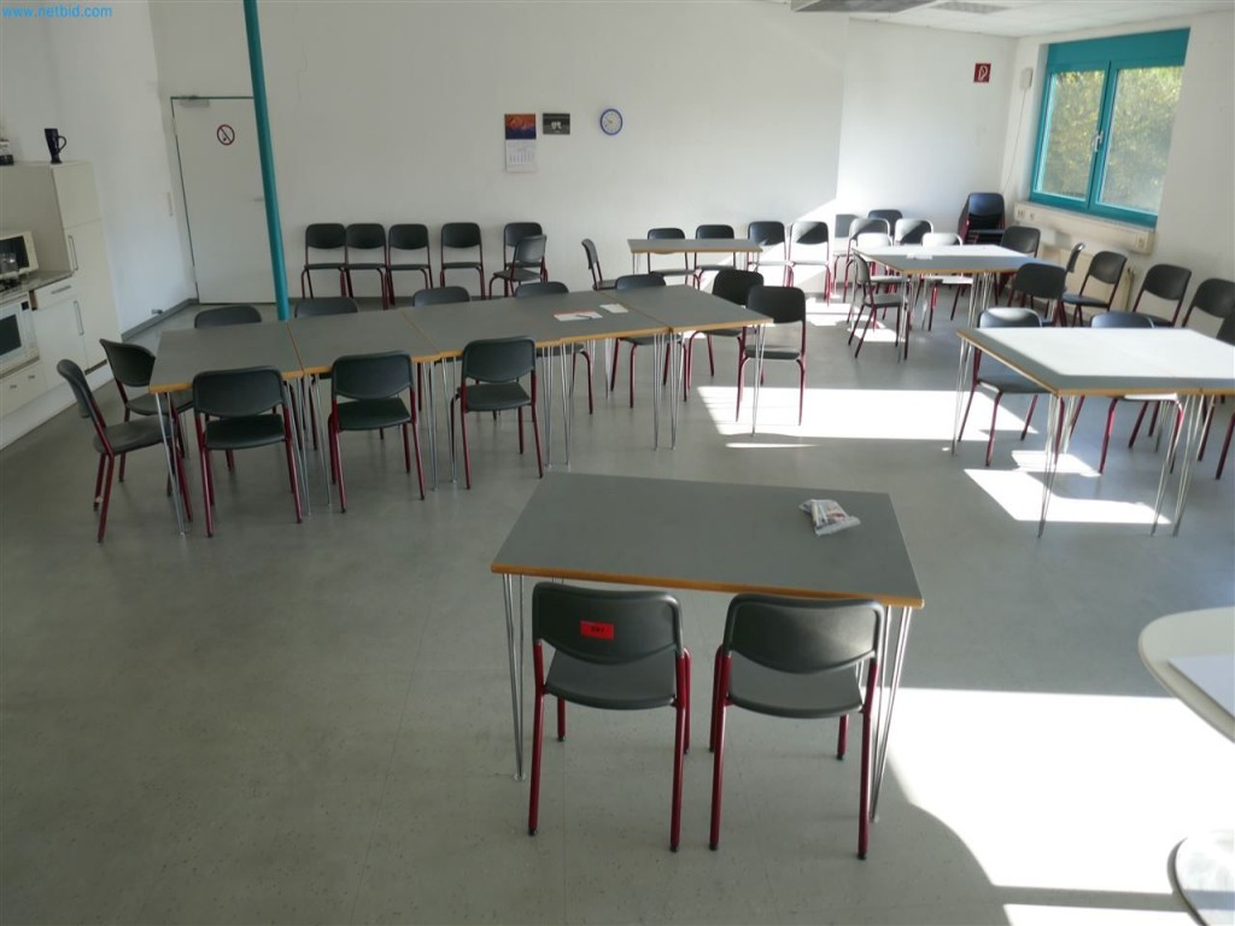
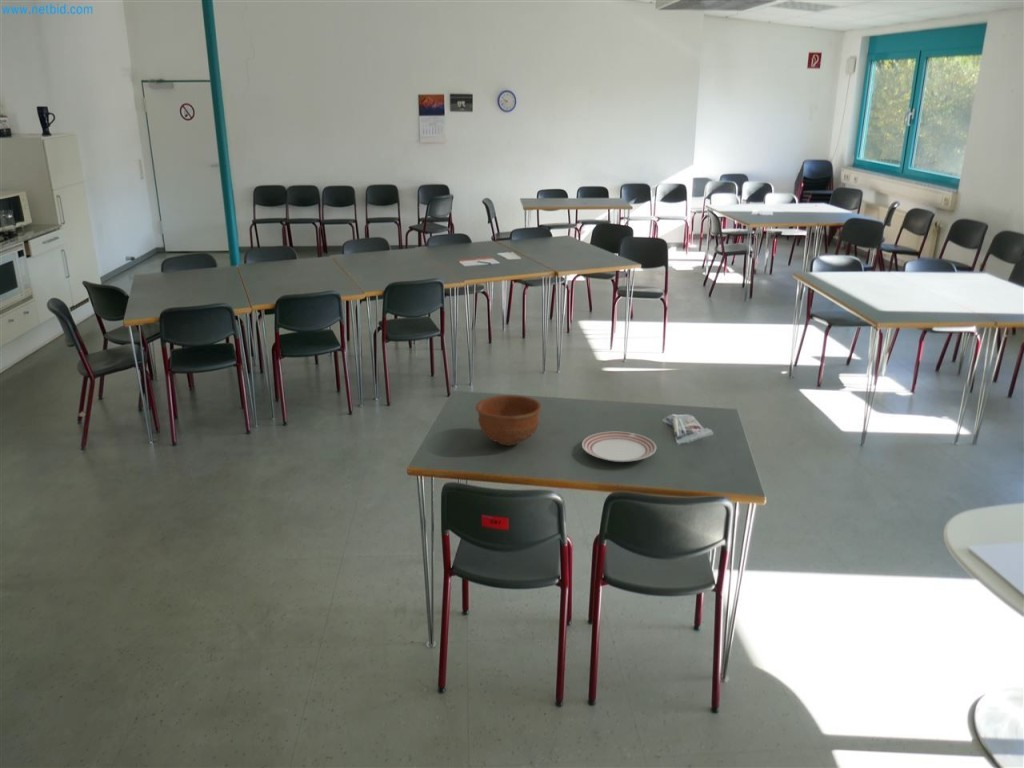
+ bowl (508, 423)
+ dinner plate (618, 448)
